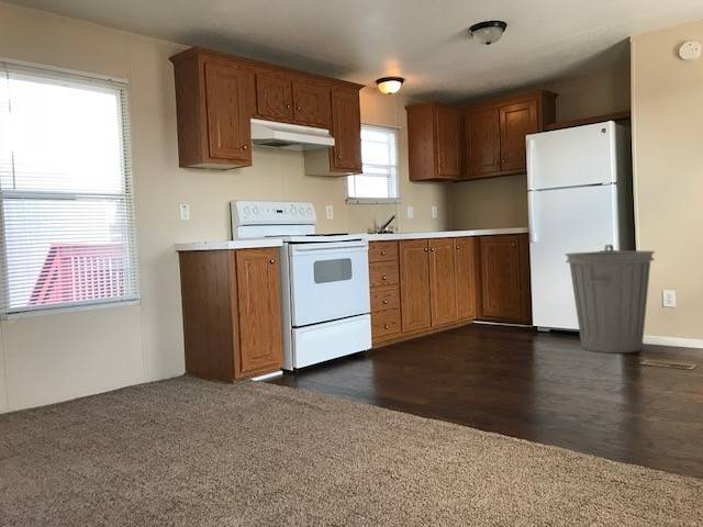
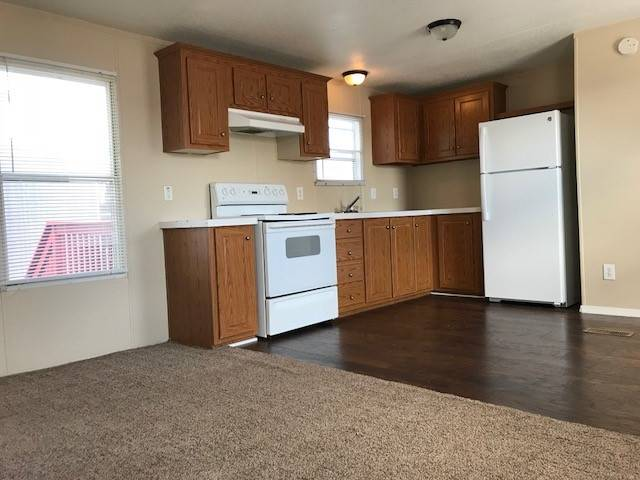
- trash can (610, 295)
